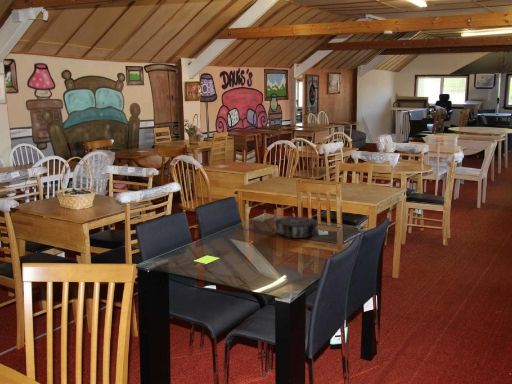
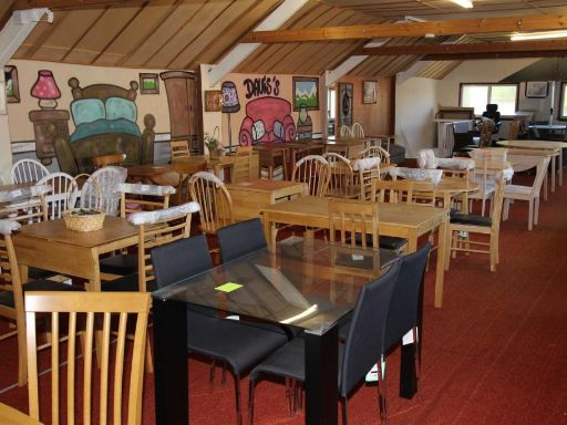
- decorative bowl (295, 227)
